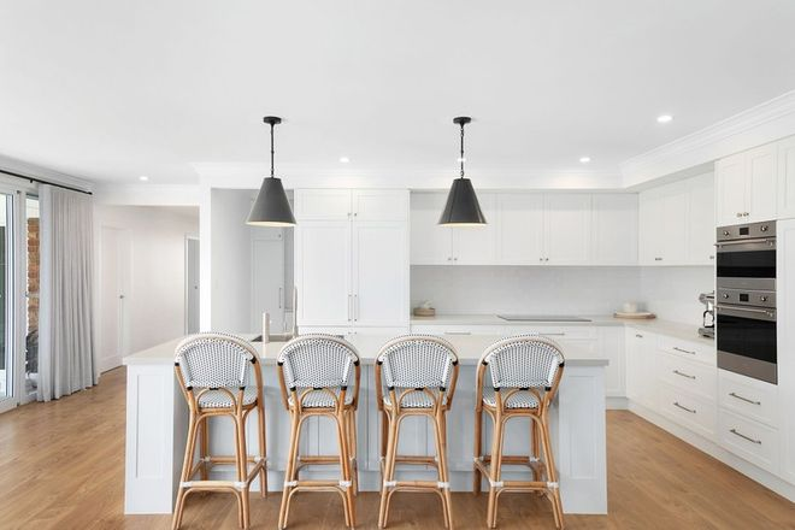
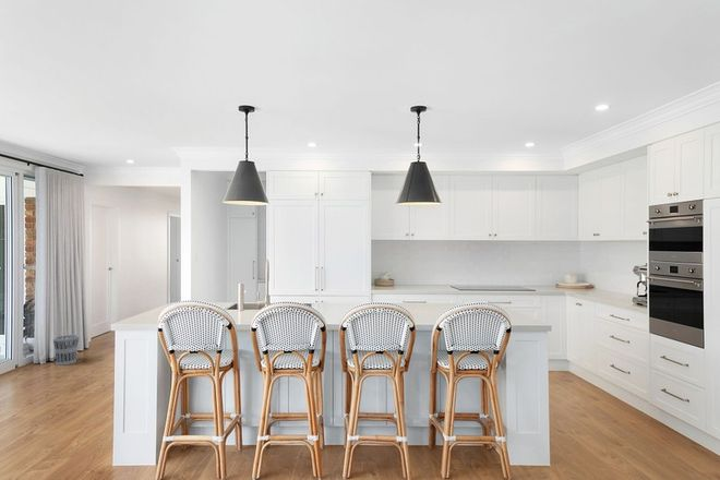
+ wastebasket (65, 349)
